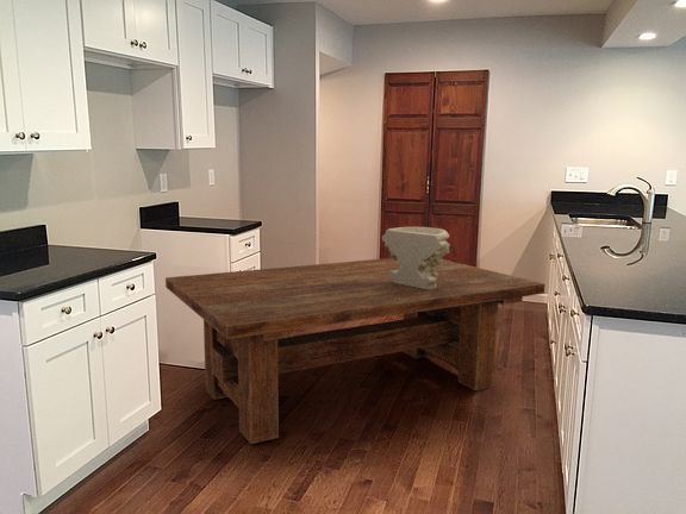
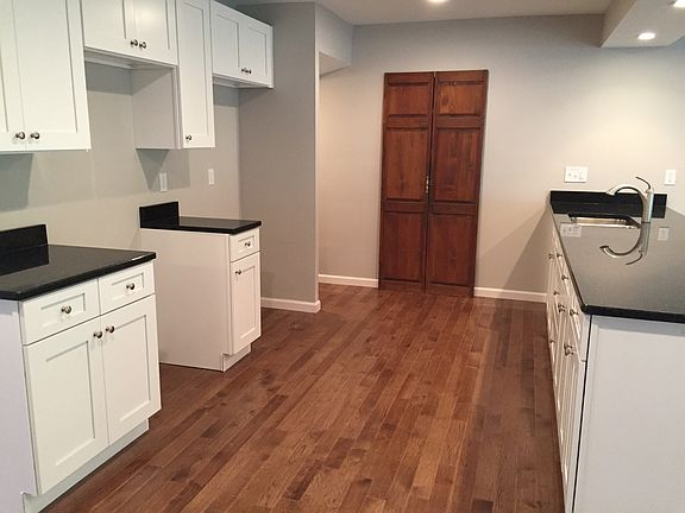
- dining table (353, 334)
- decorative bowl (420, 257)
